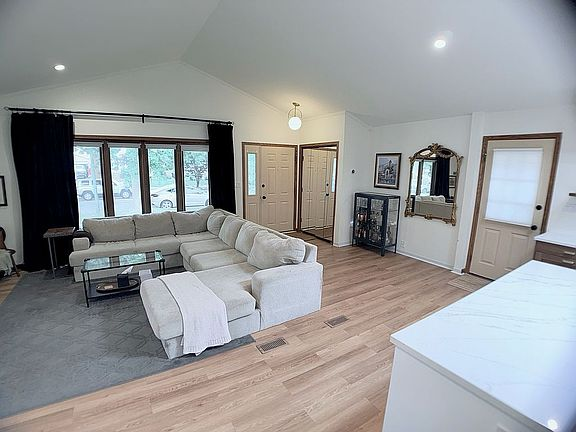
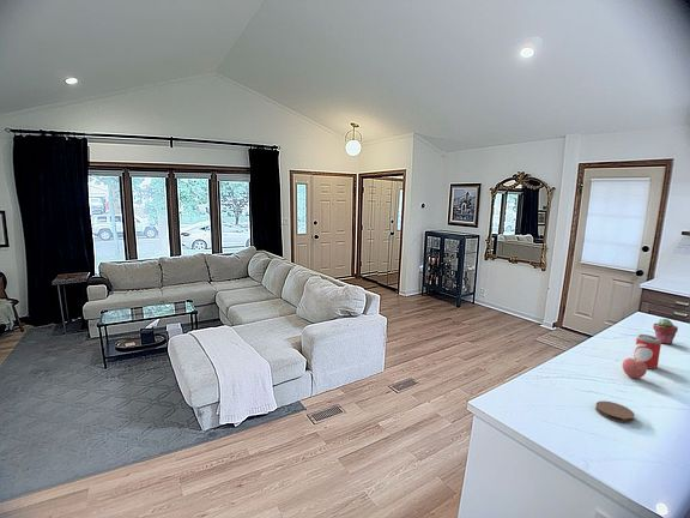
+ coaster (613, 411)
+ beer can (647, 350)
+ apple (634, 367)
+ potted succulent (665, 330)
